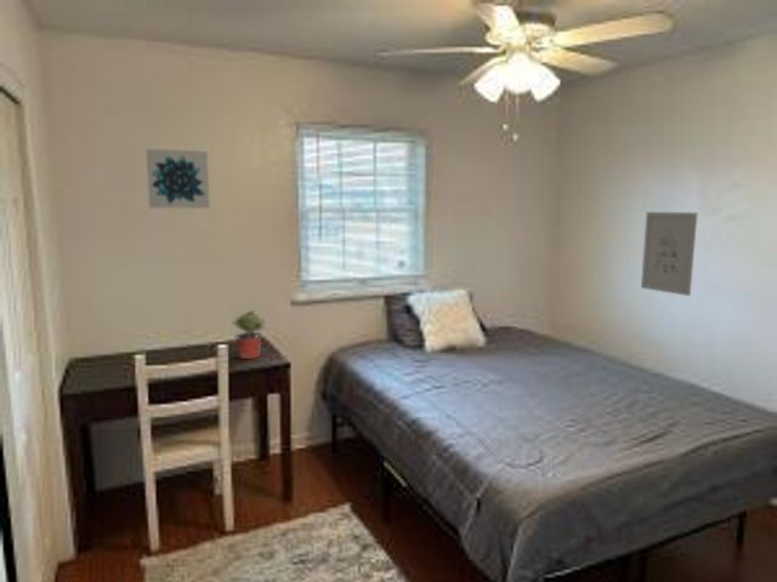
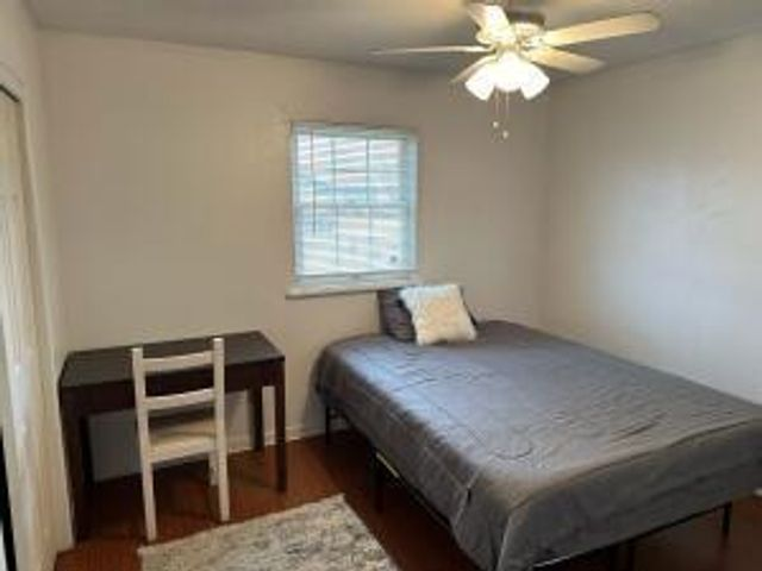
- wall art (178, 178)
- wall art (667, 252)
- potted plant (250, 333)
